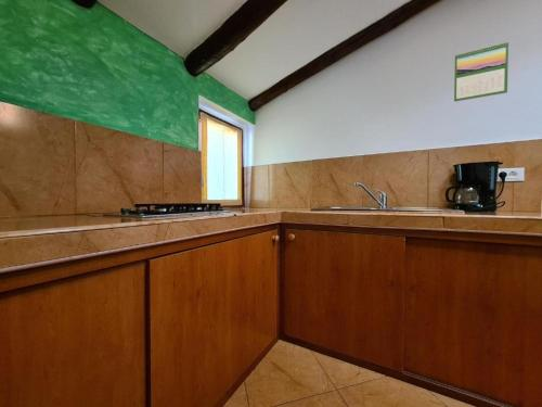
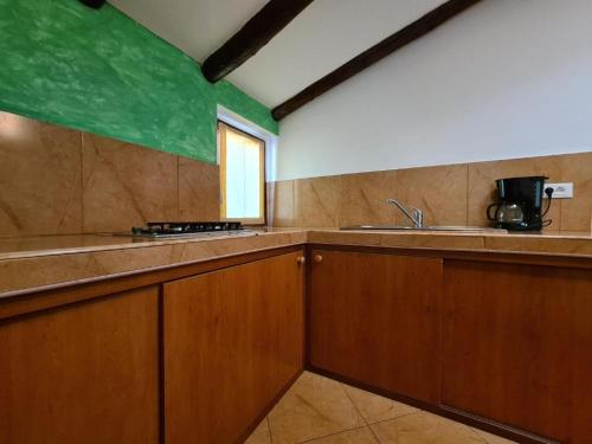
- calendar (479, 72)
